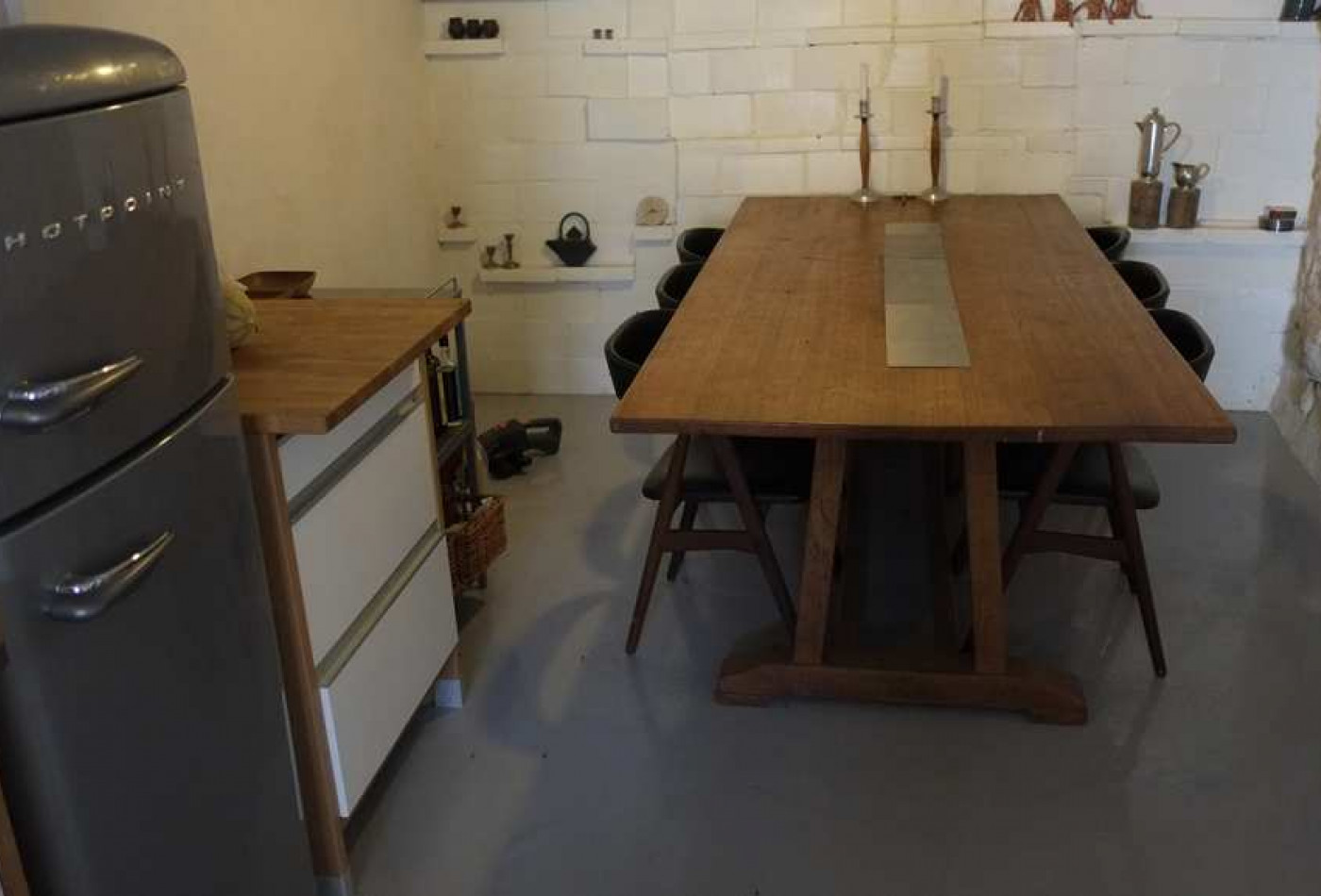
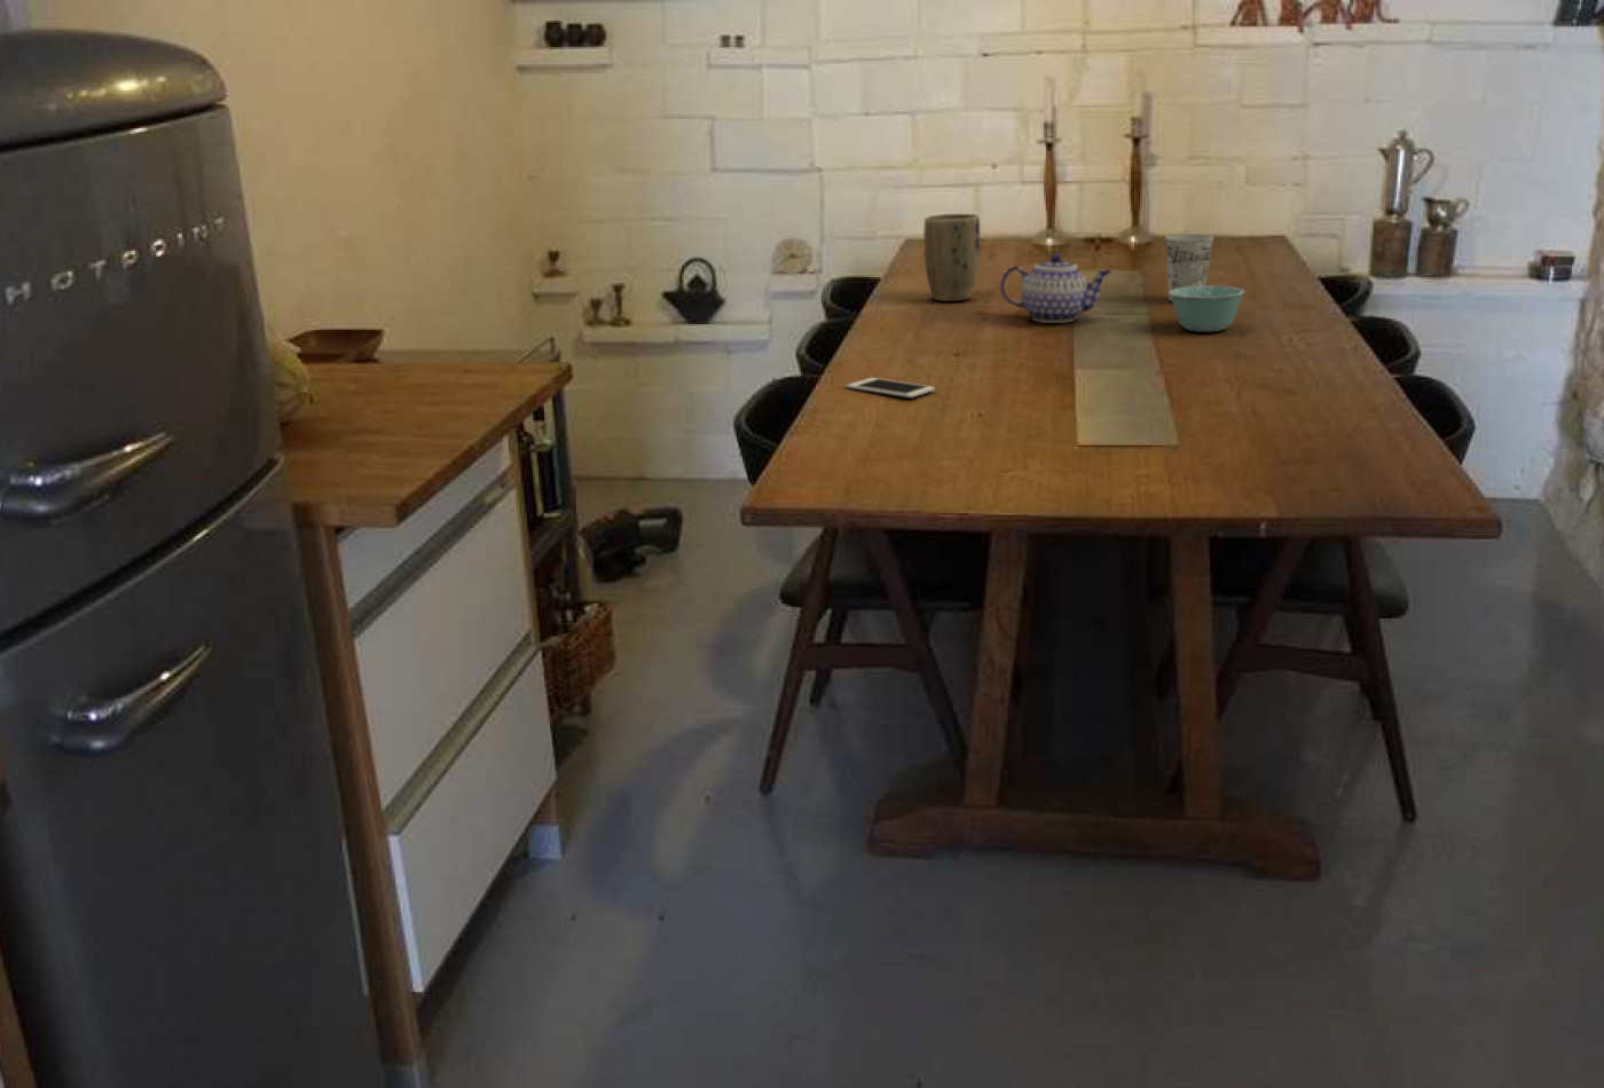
+ cup (1188, 268)
+ cell phone (890, 387)
+ teapot (1054, 287)
+ plant pot (952, 257)
+ bowl (1206, 310)
